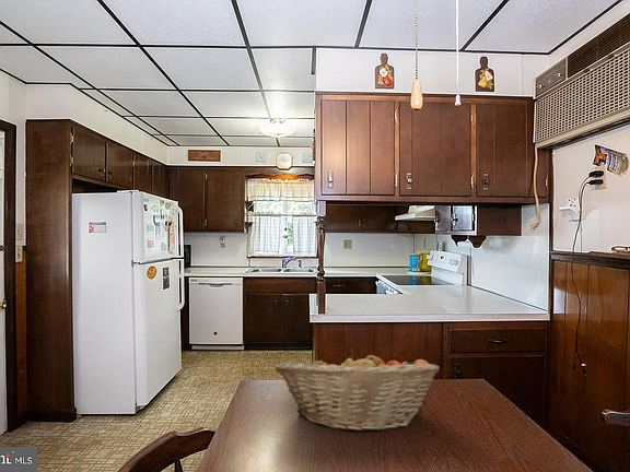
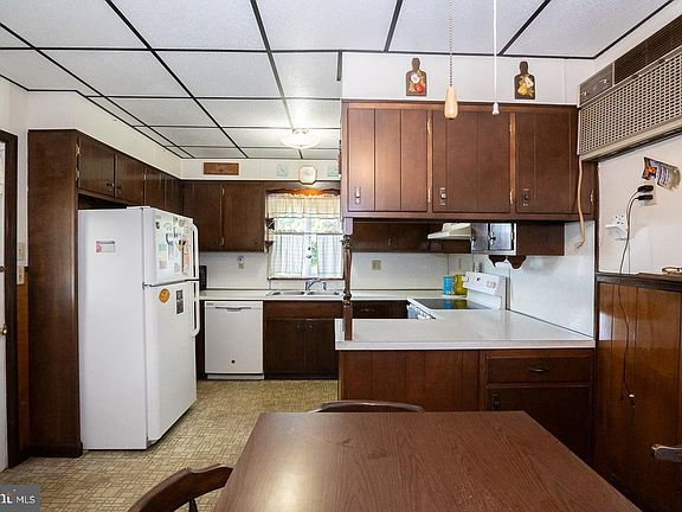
- fruit basket (355, 380)
